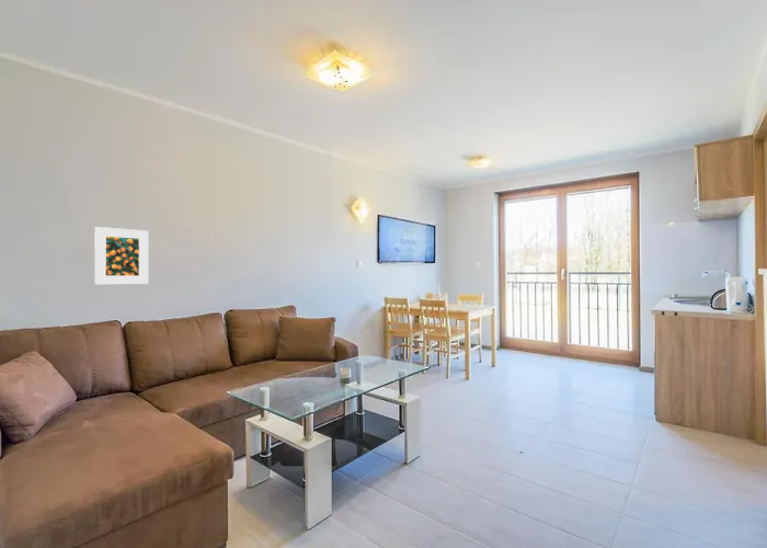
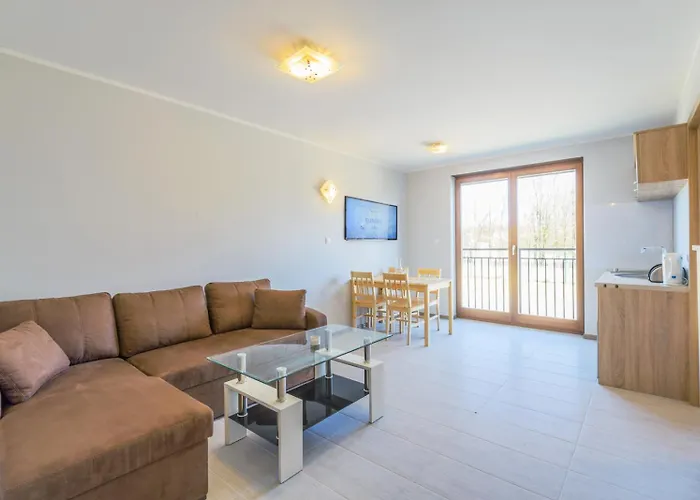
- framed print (122, 256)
